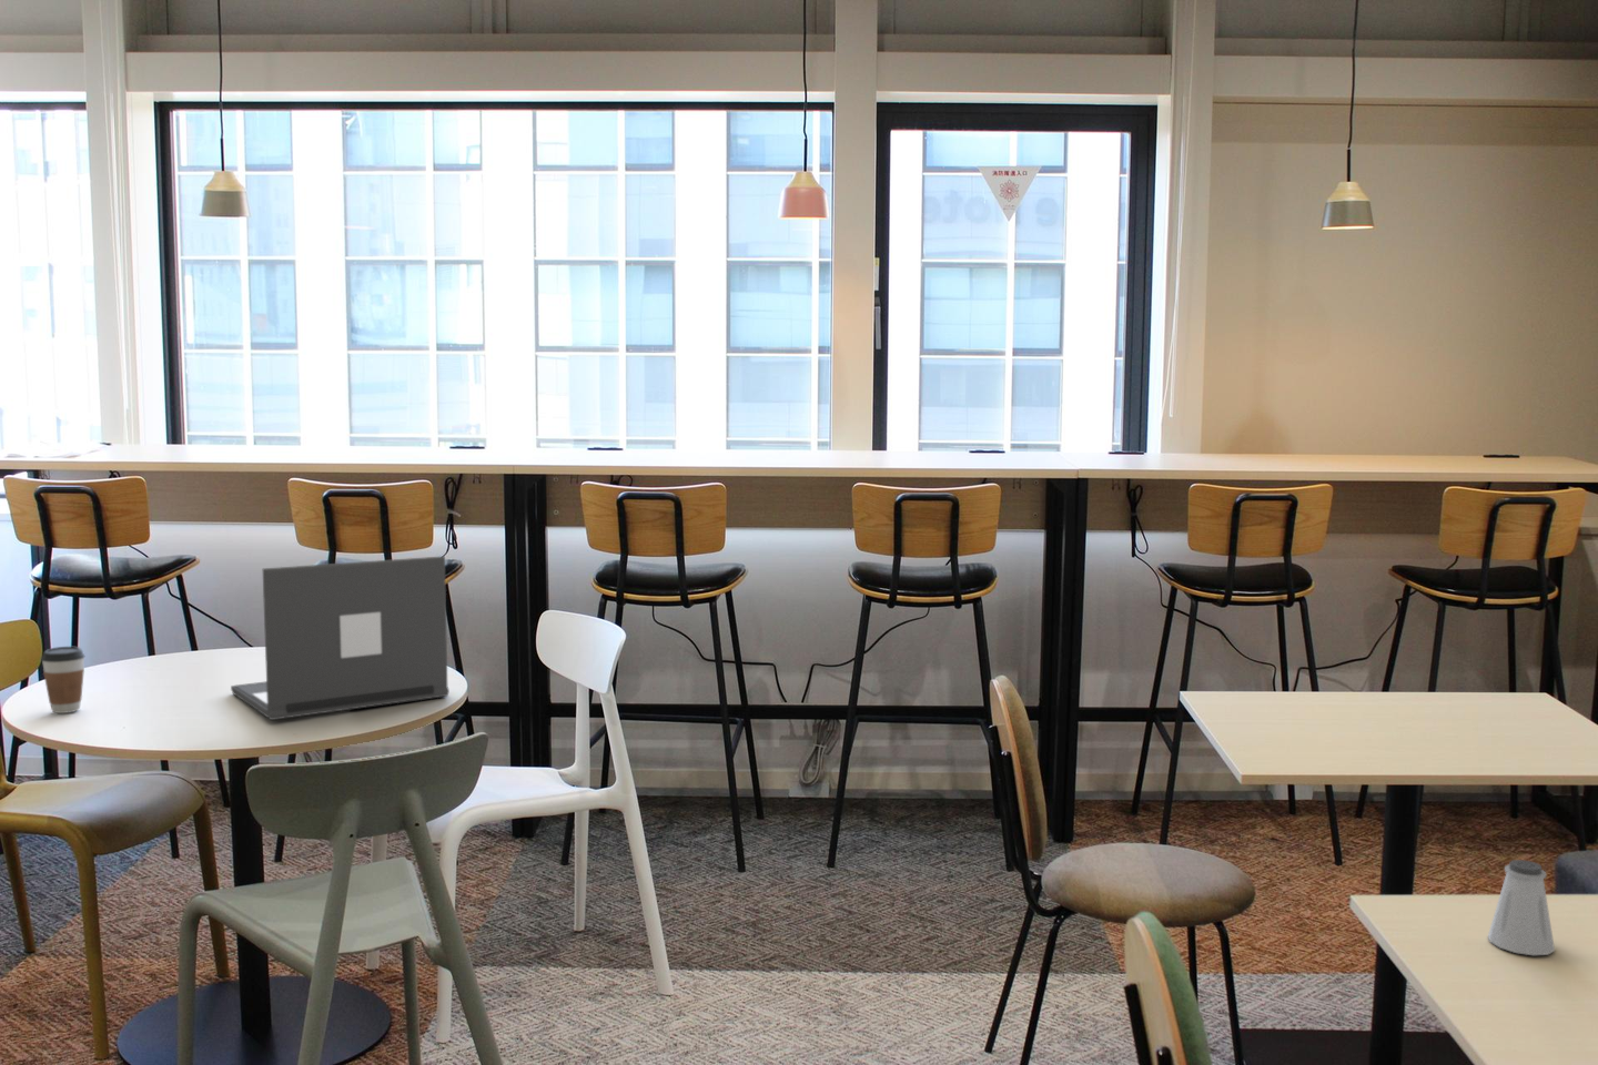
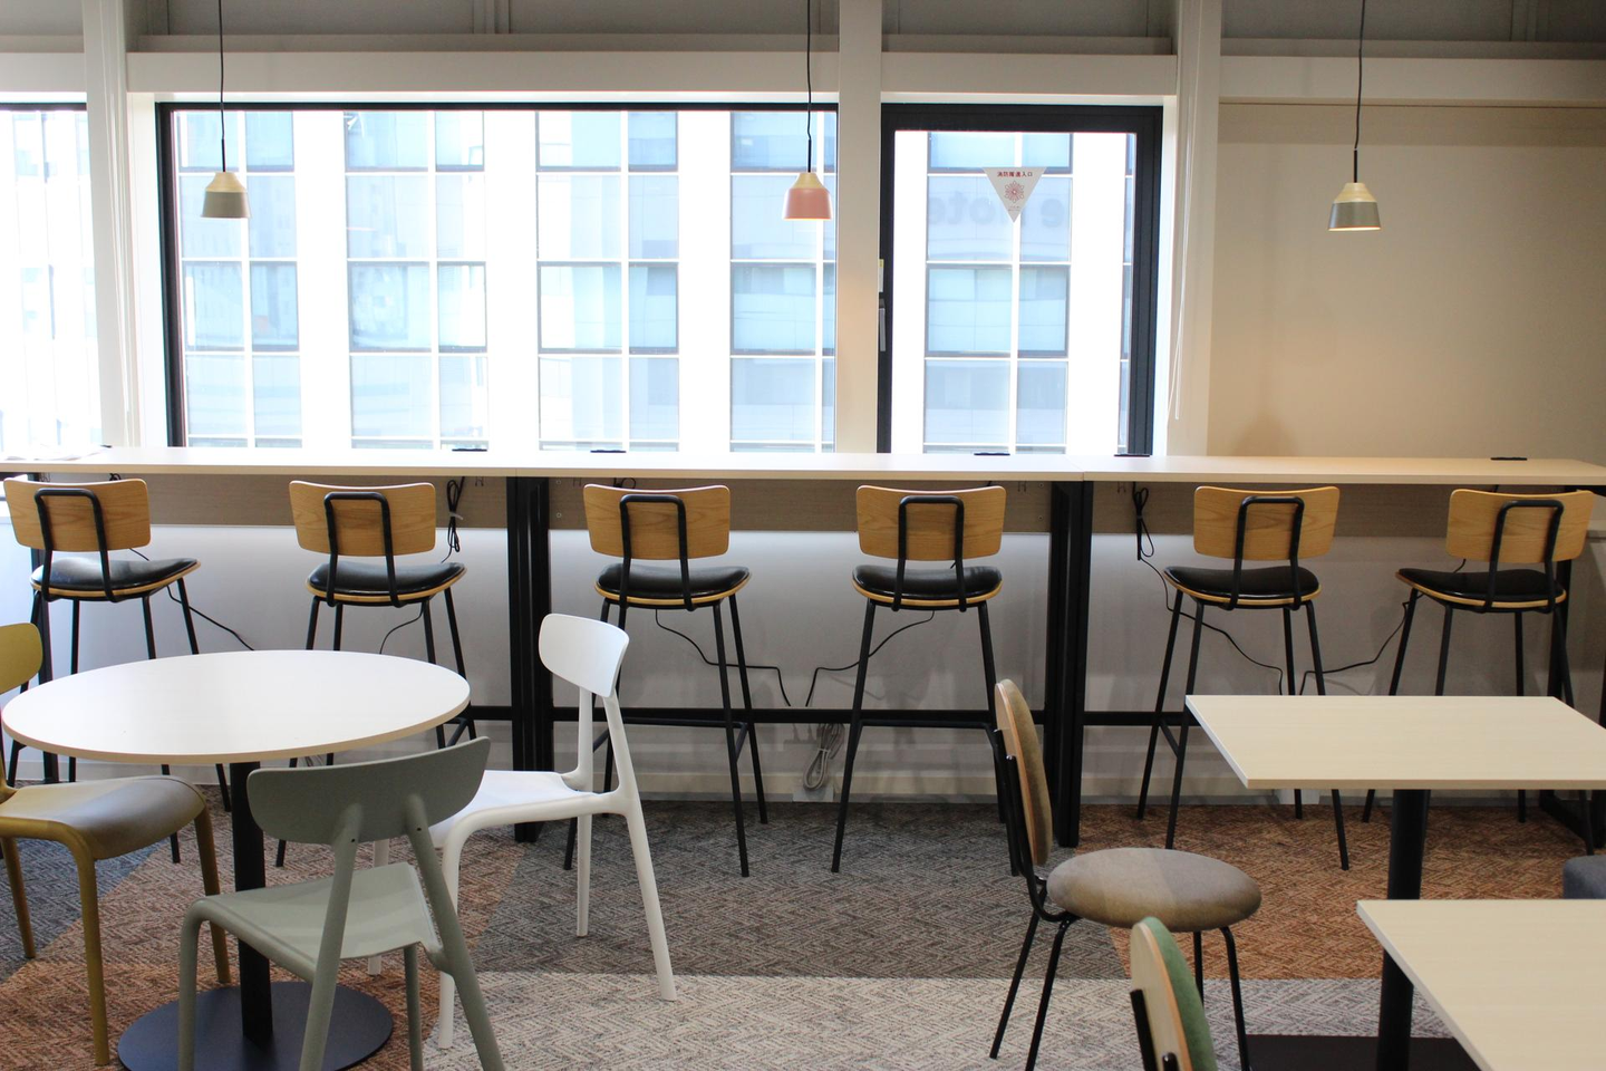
- laptop (338, 625)
- coffee cup (64, 680)
- saltshaker (1523, 903)
